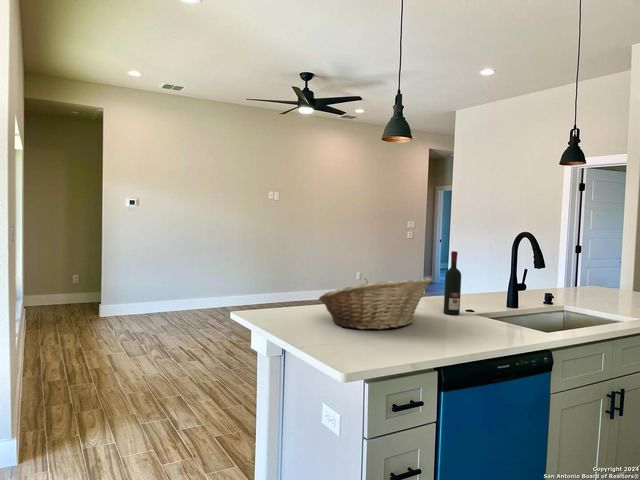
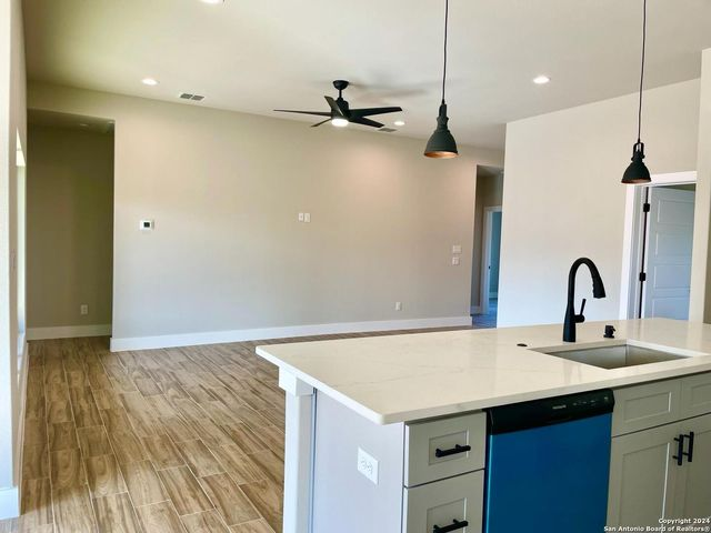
- alcohol (452, 282)
- fruit basket (376, 298)
